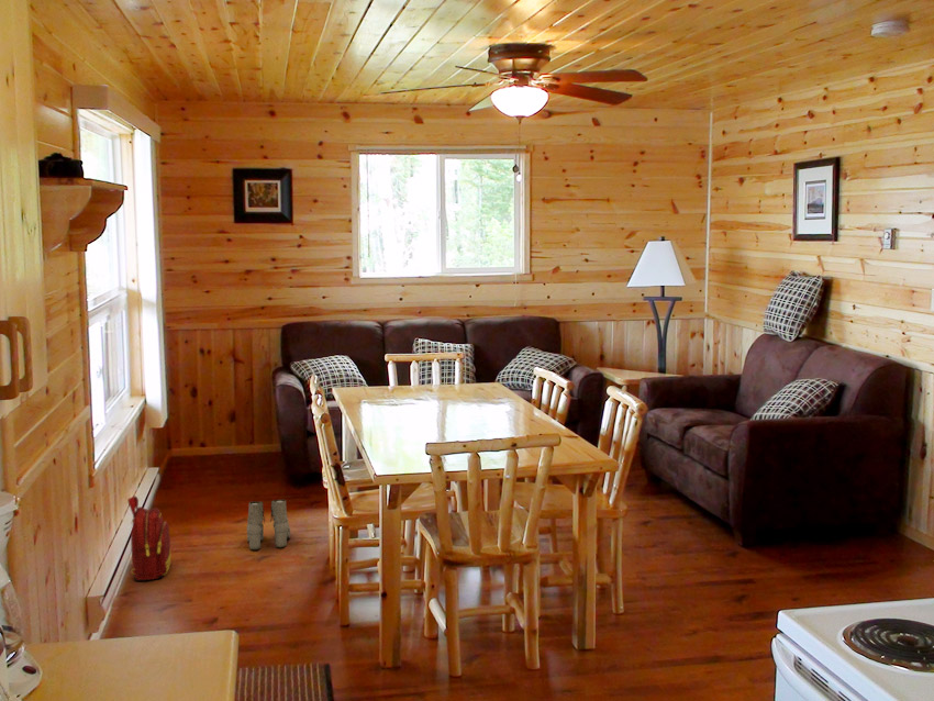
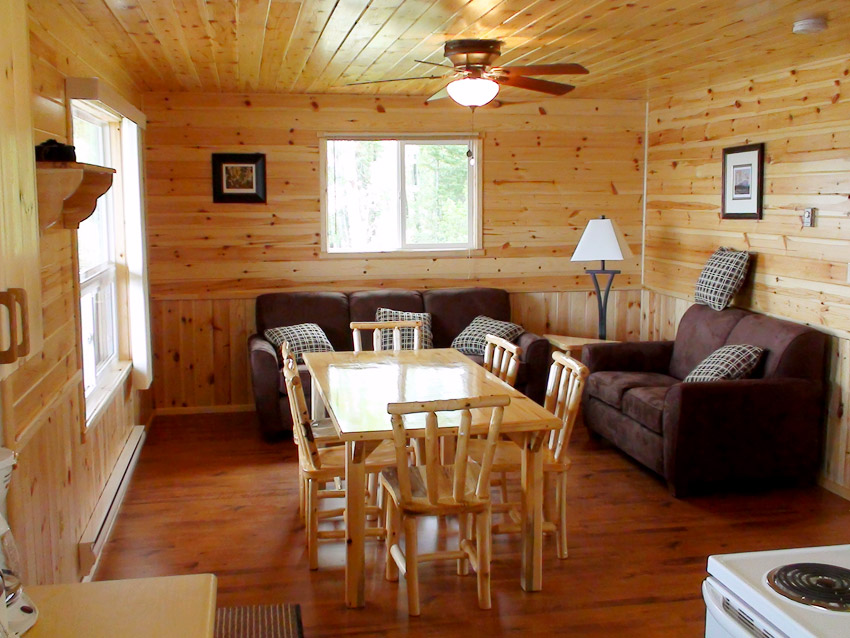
- boots (270, 520)
- backpack (149, 533)
